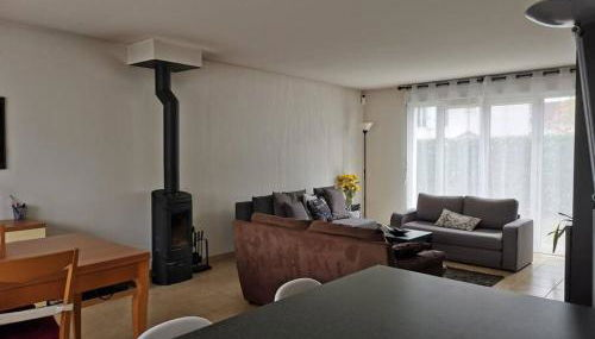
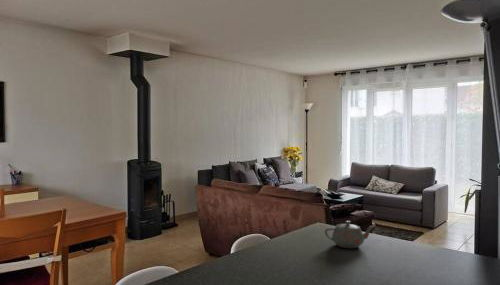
+ teapot (349, 233)
